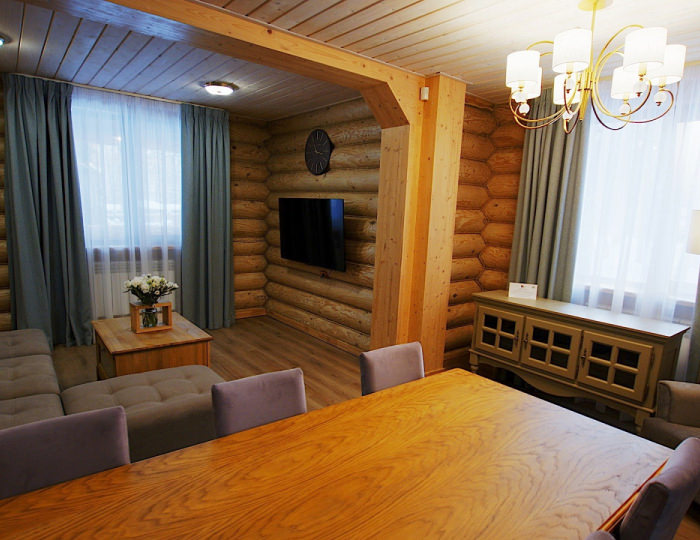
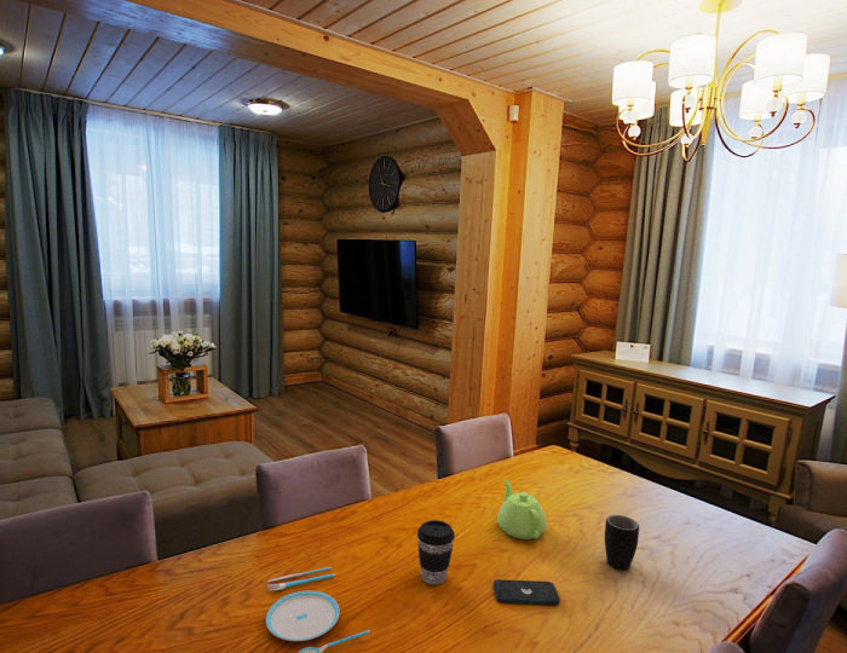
+ smartphone (525, 591)
+ coffee cup (434, 553)
+ plate (310, 608)
+ mug (622, 539)
+ teapot (520, 509)
